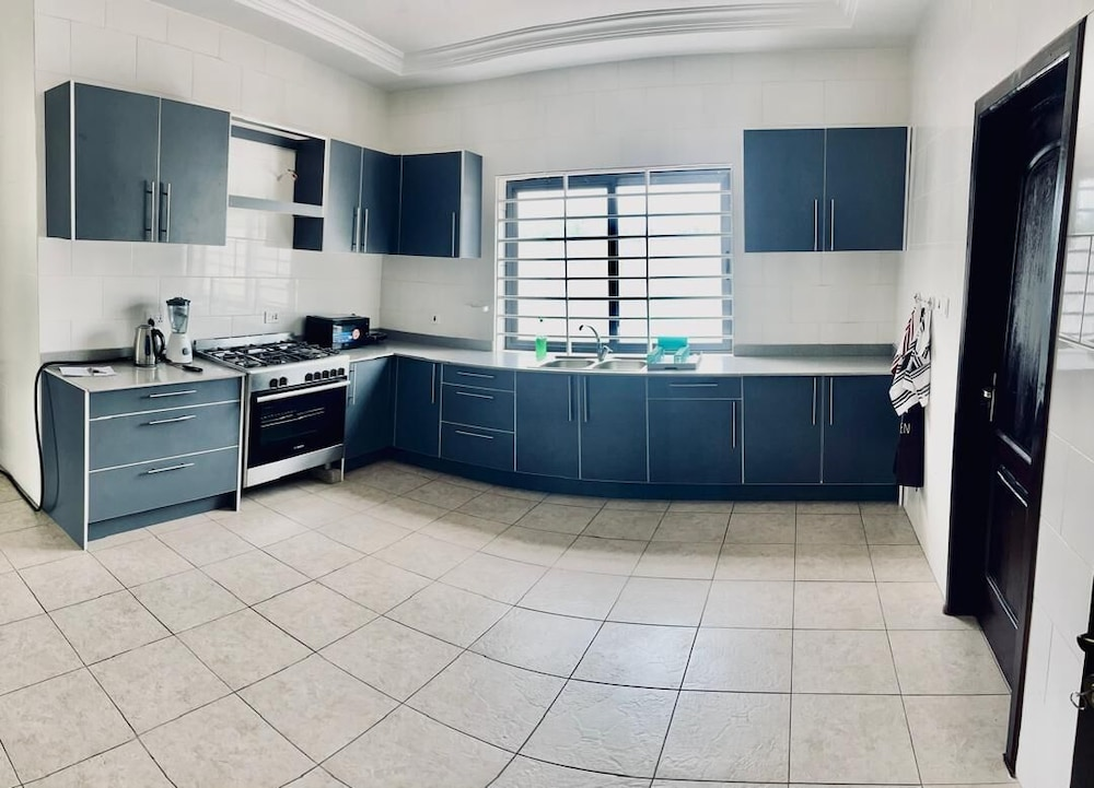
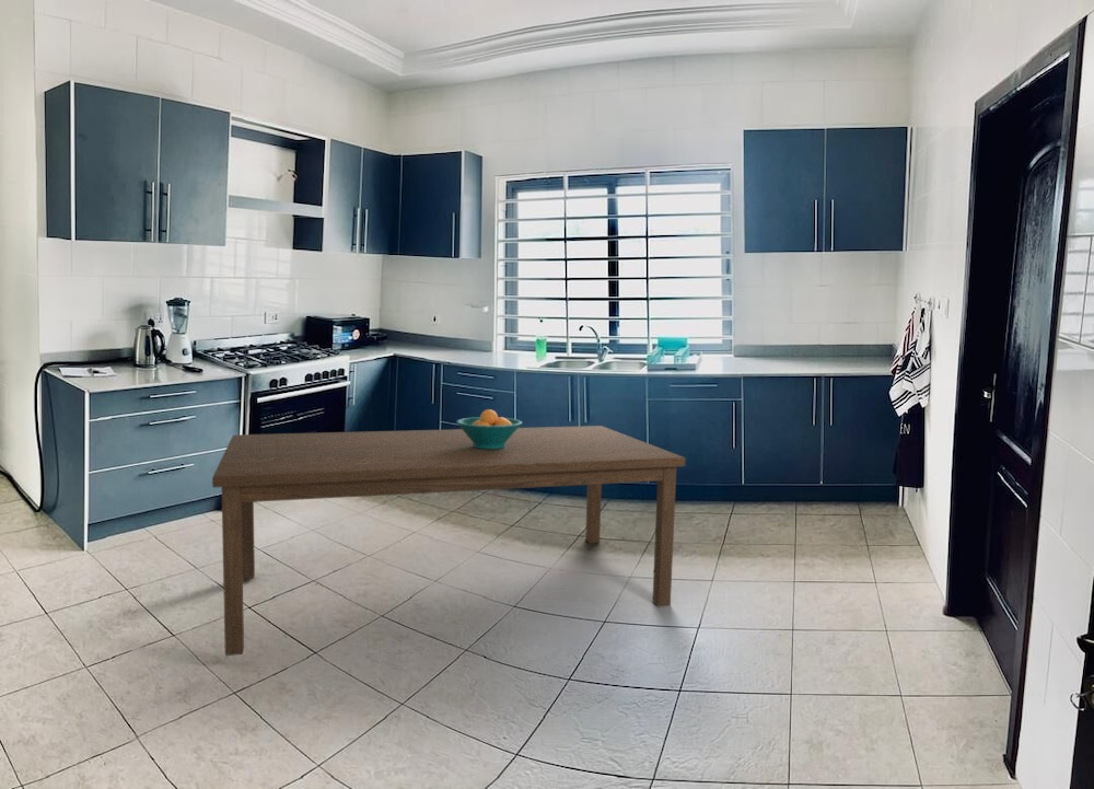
+ fruit bowl (489, 428)
+ dining table (447, 491)
